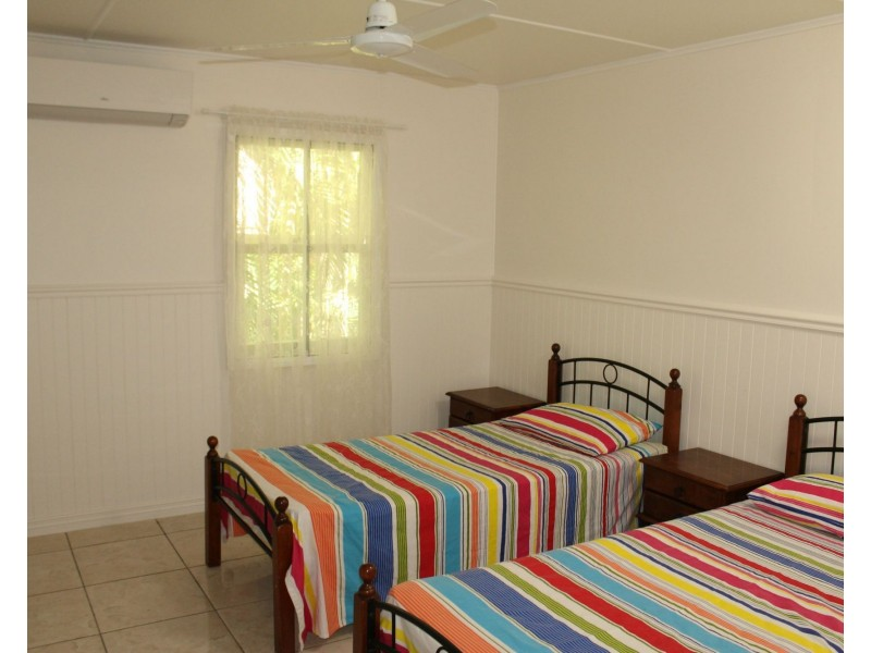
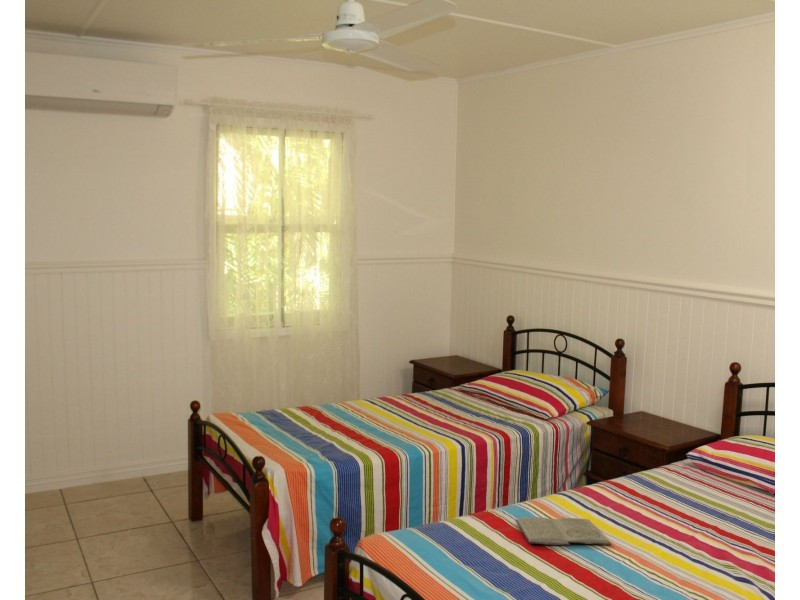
+ book (561, 530)
